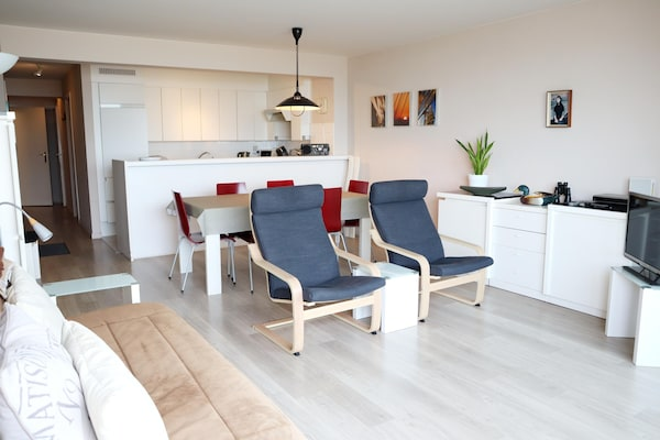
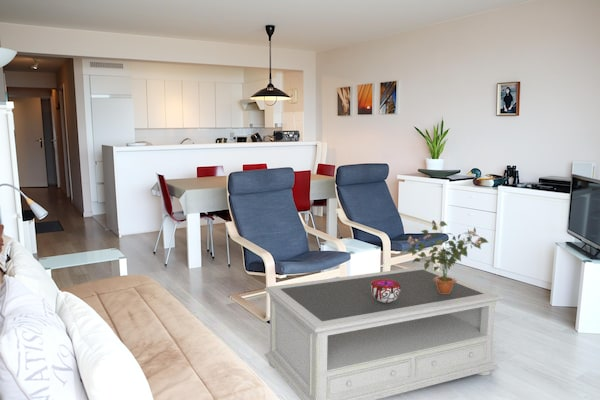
+ decorative bowl (385, 291)
+ coffee table (379, 330)
+ potted plant (444, 257)
